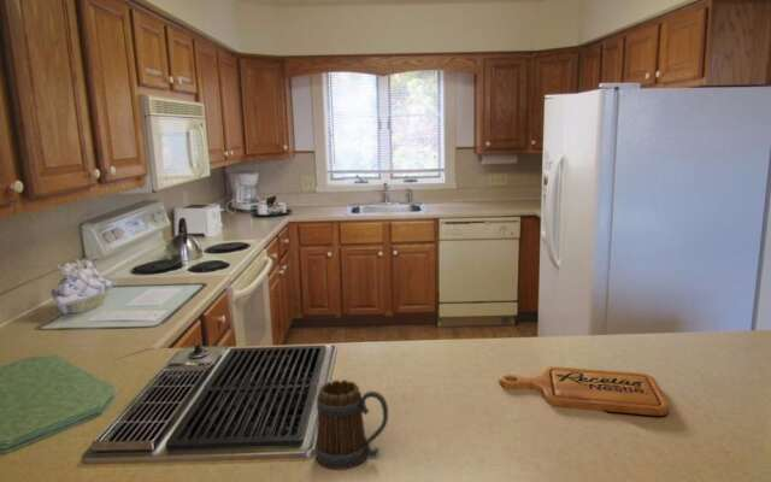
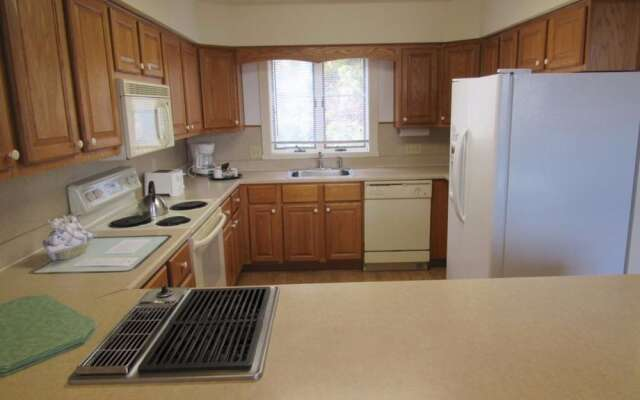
- mug (351, 423)
- cutting board (577, 387)
